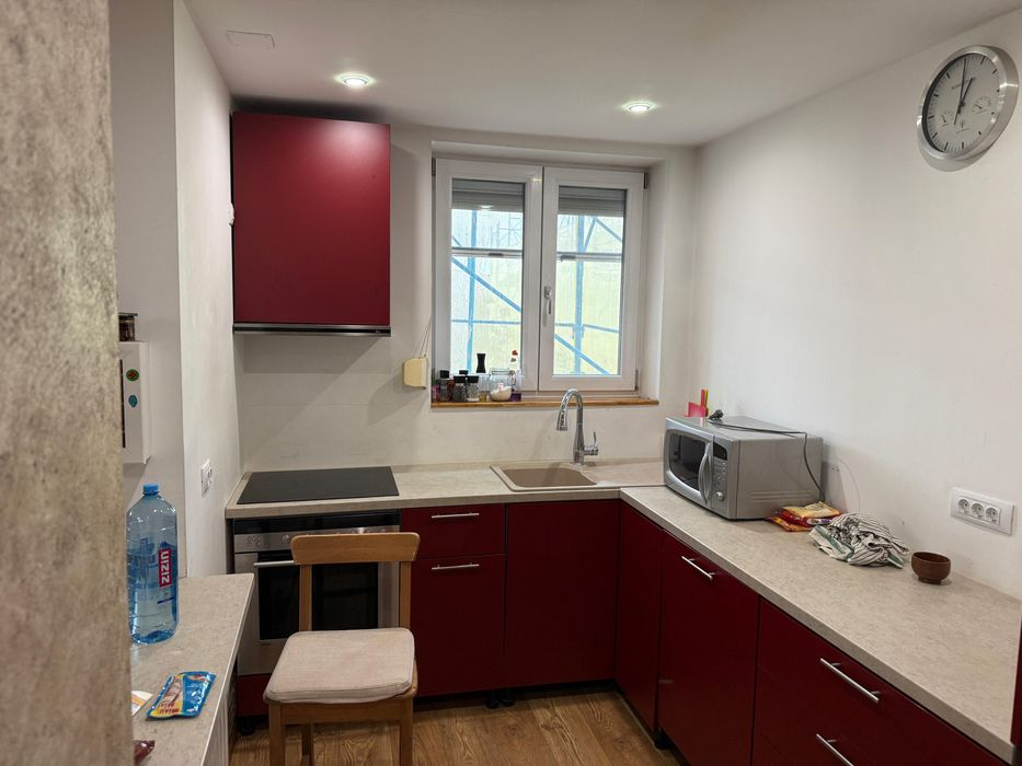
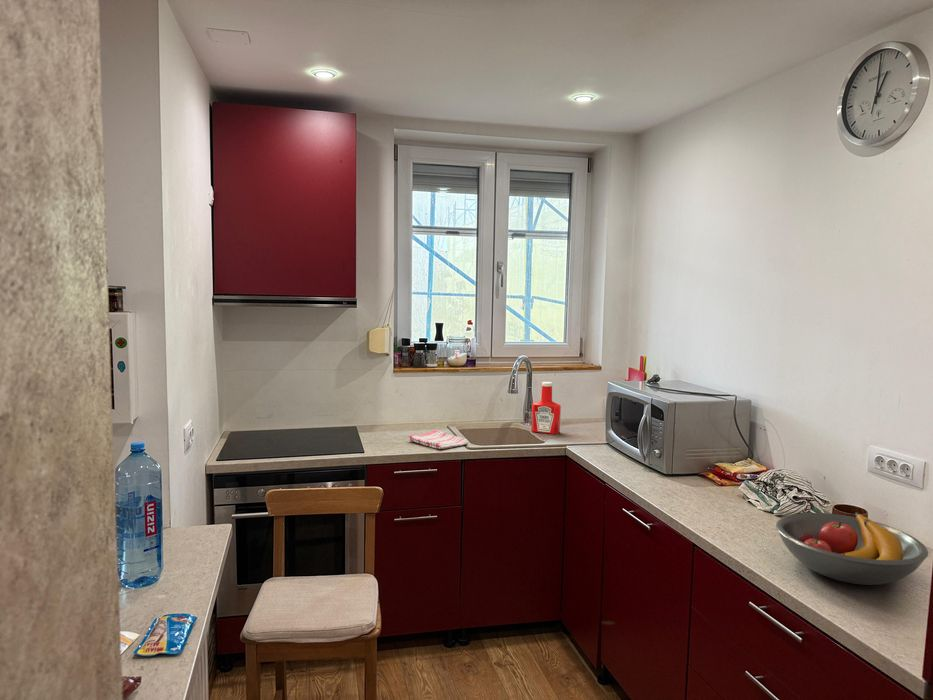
+ dish towel (438, 439)
+ soap bottle (546, 407)
+ fruit bowl (847, 548)
